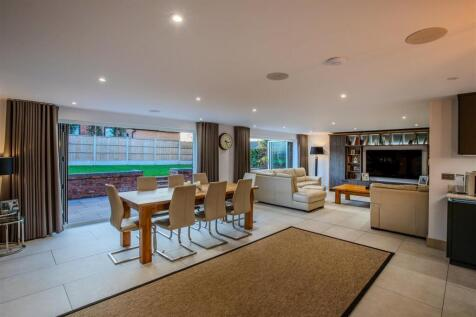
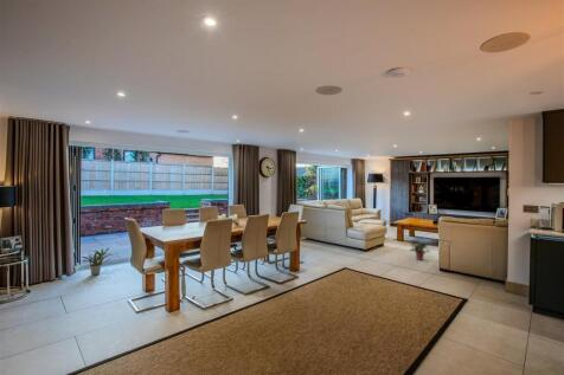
+ potted plant (98, 261)
+ potted plant (419, 250)
